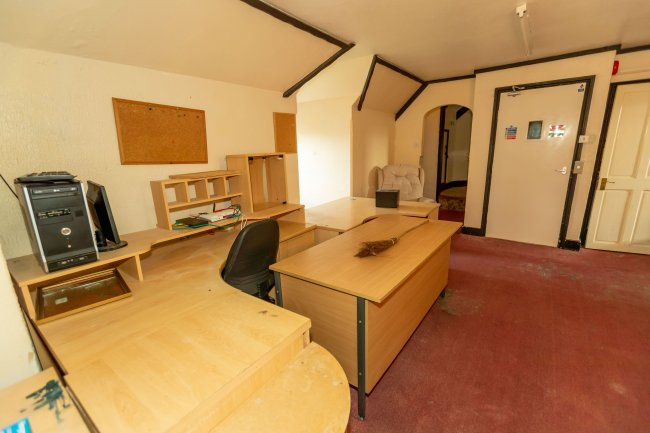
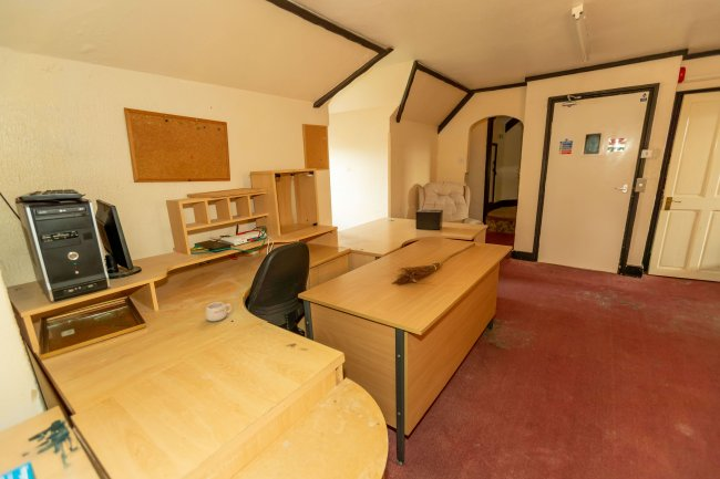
+ mug (218, 311)
